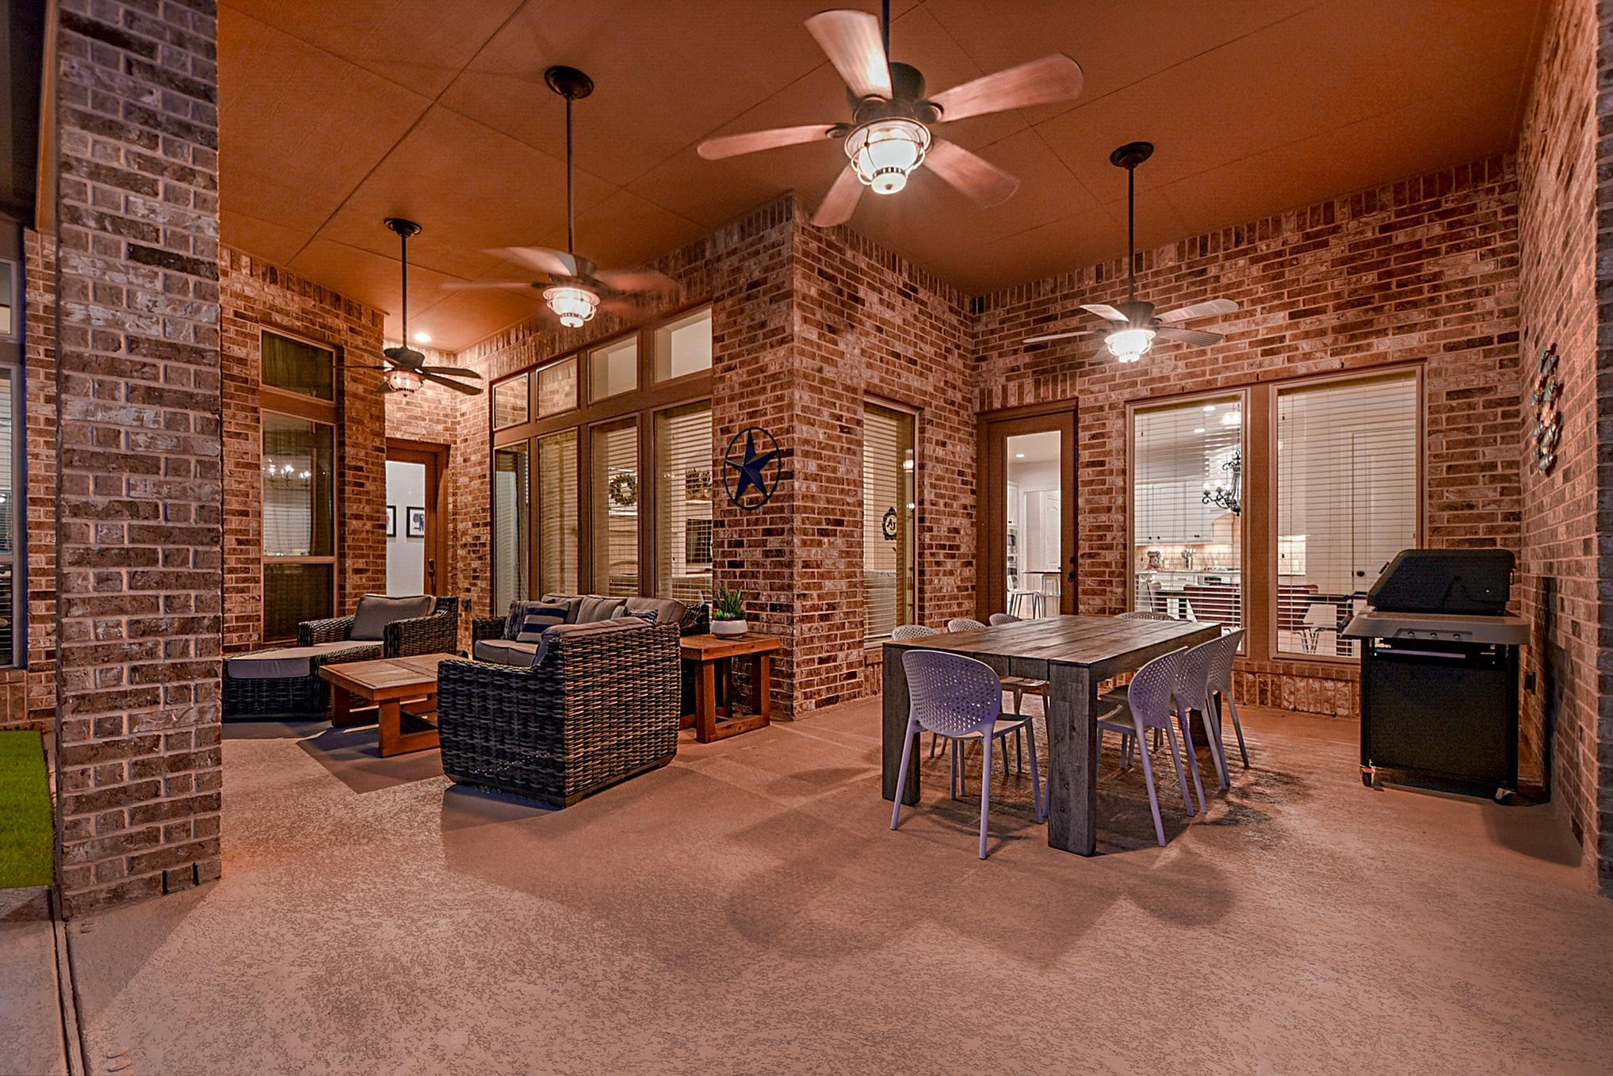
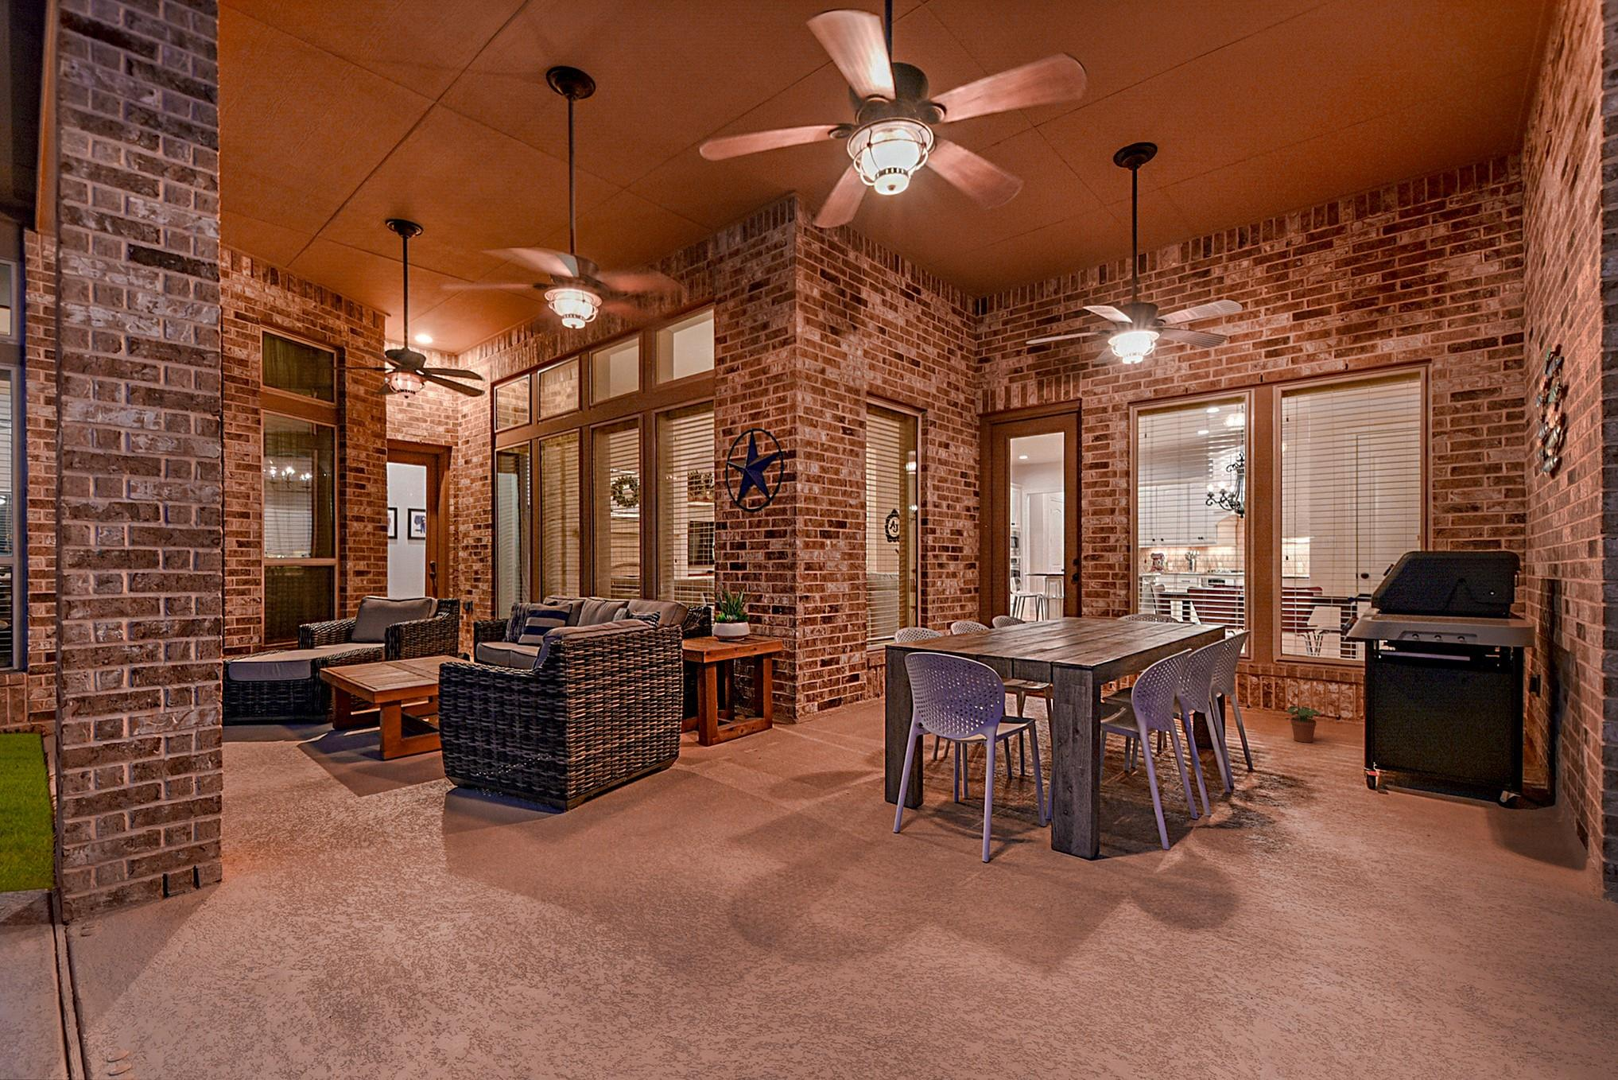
+ potted plant (1301, 723)
